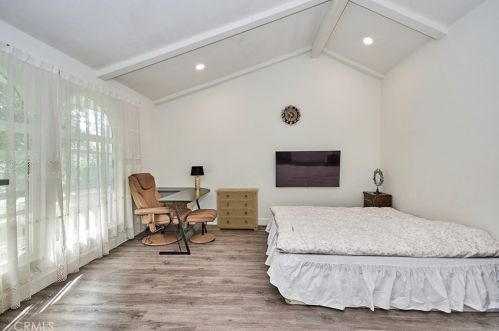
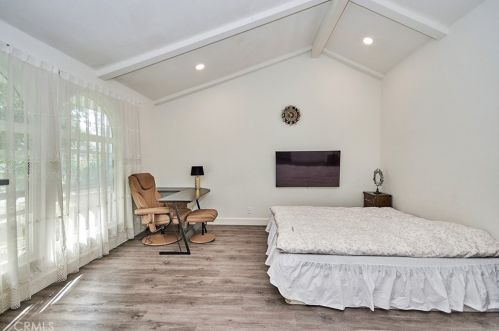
- dresser (238, 208)
